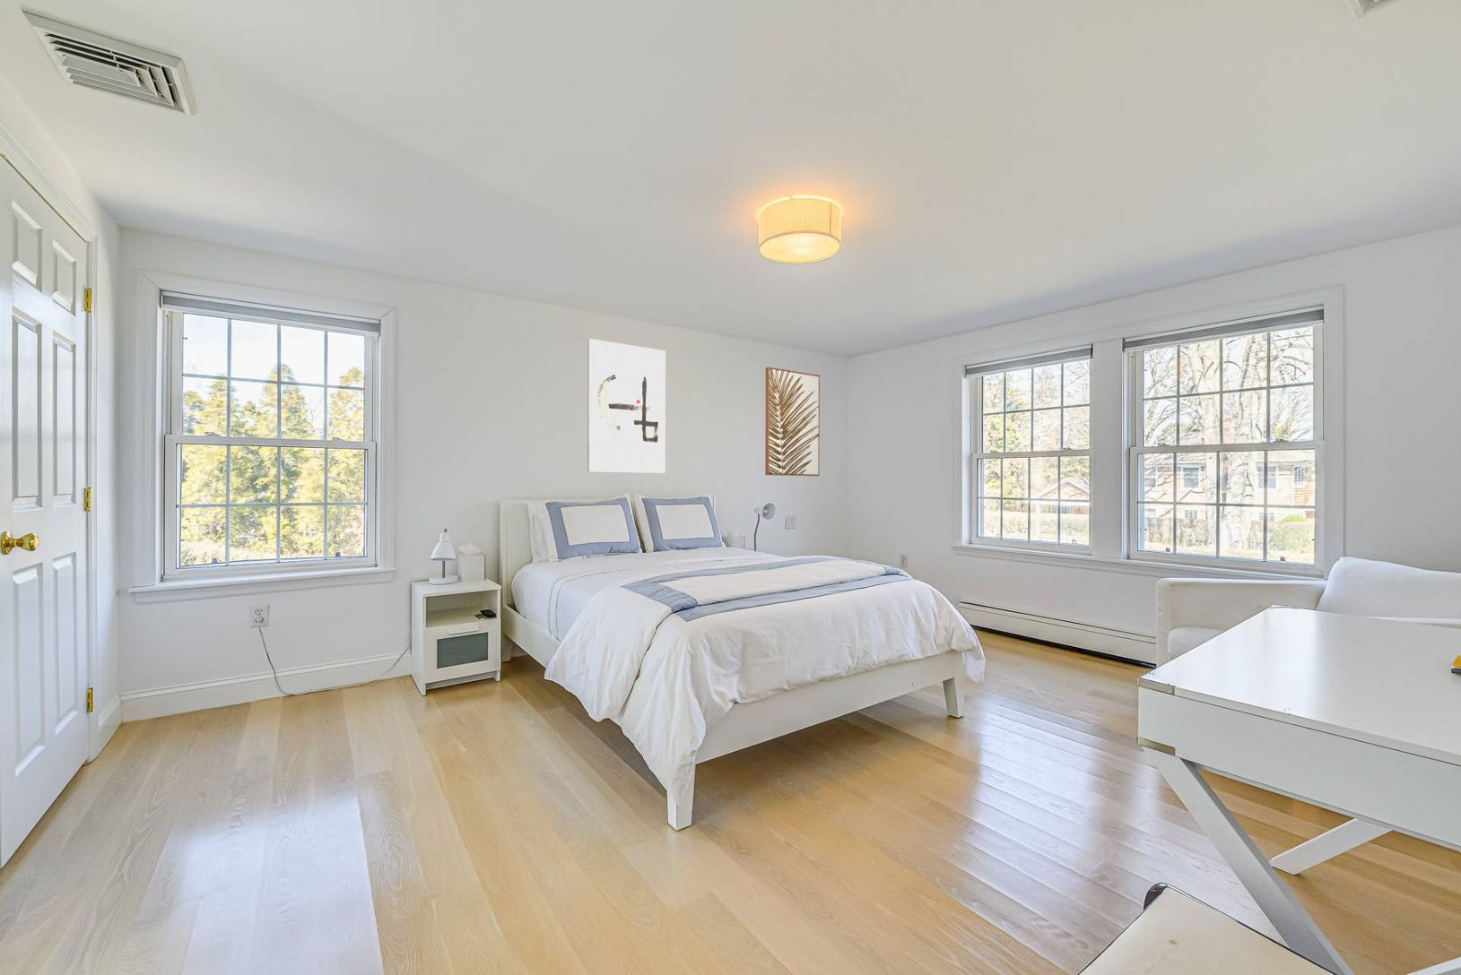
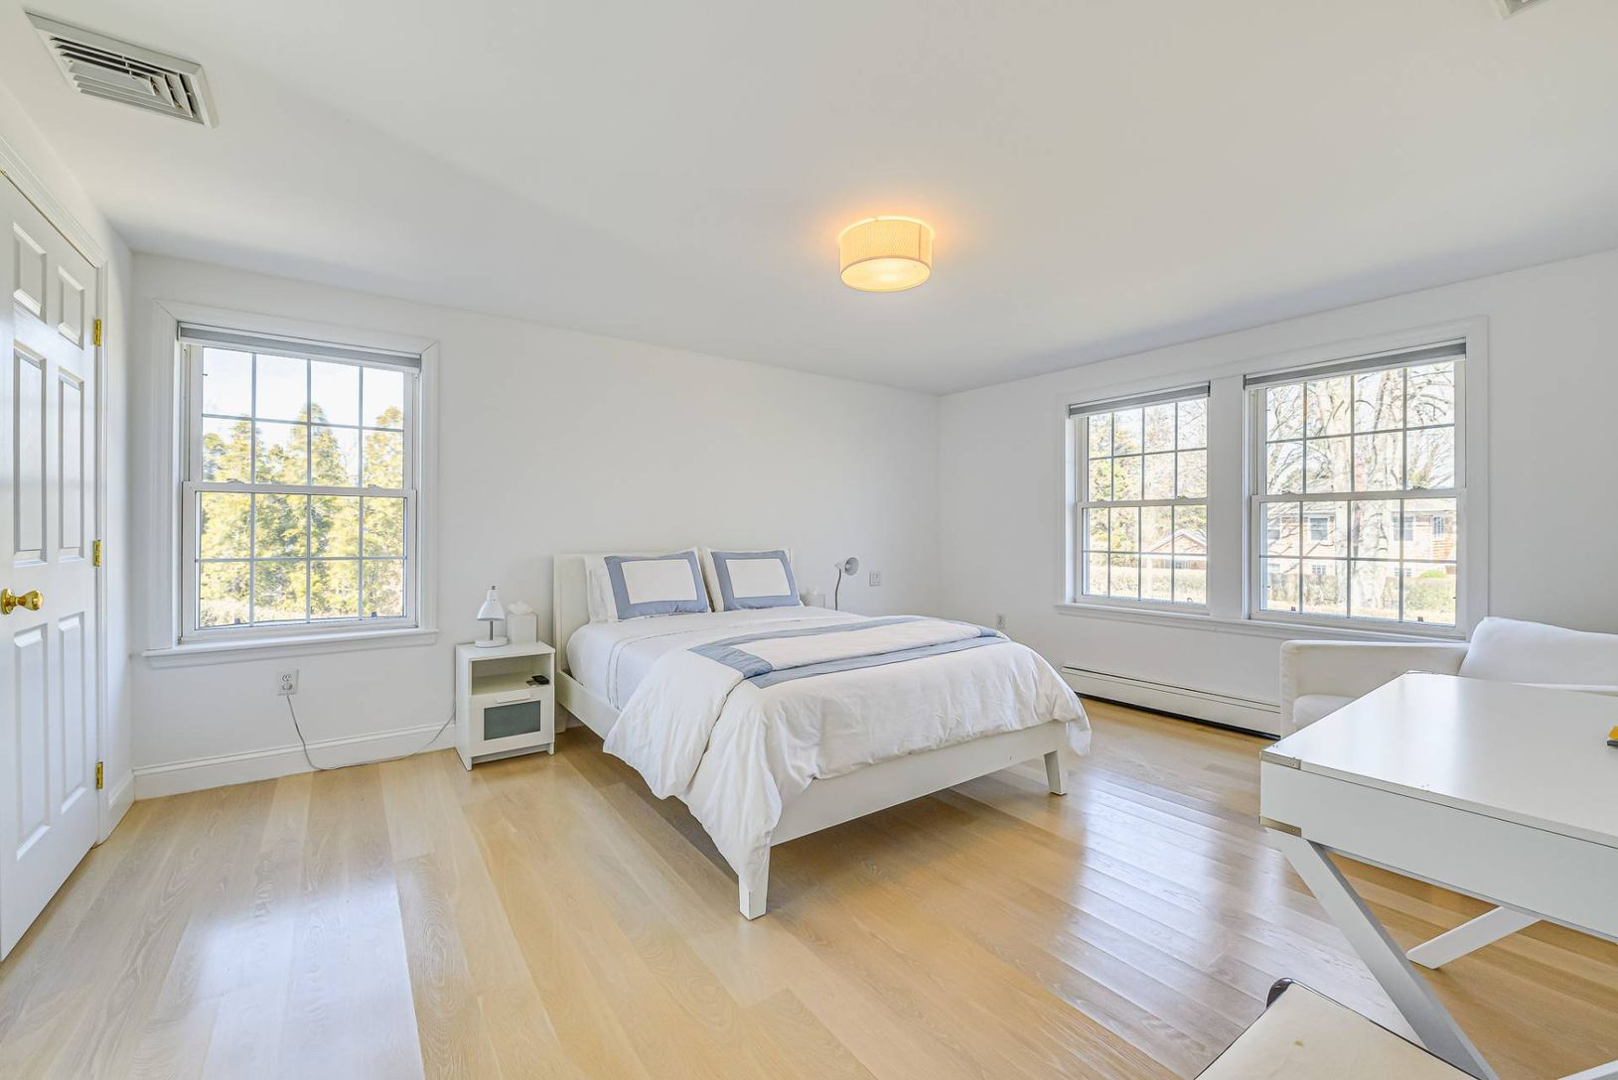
- wall art (628, 409)
- wall art (793, 423)
